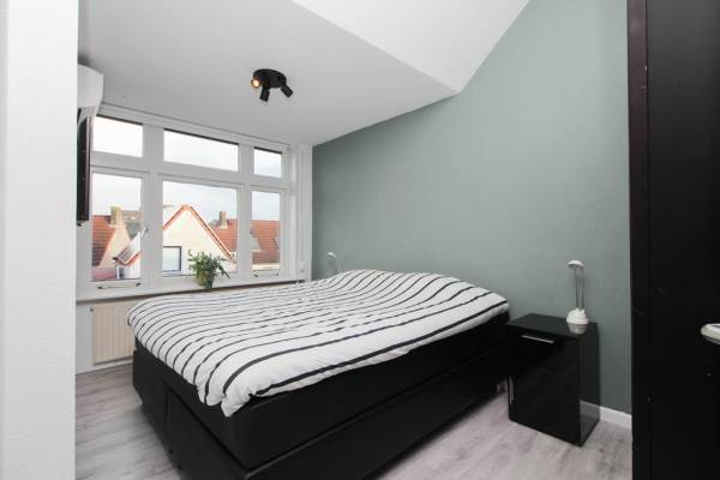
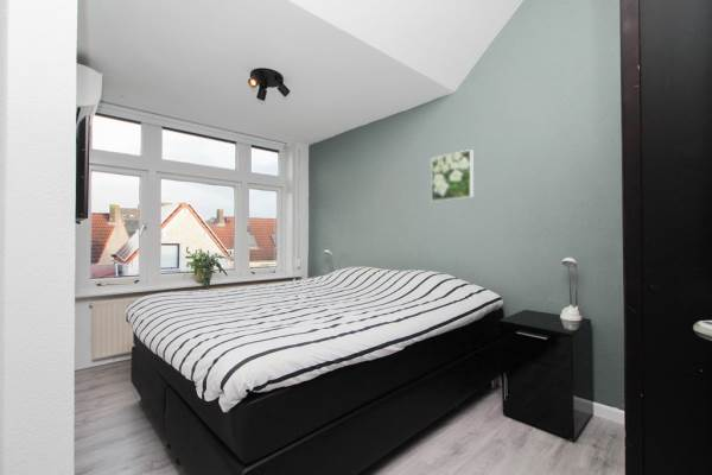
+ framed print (451, 176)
